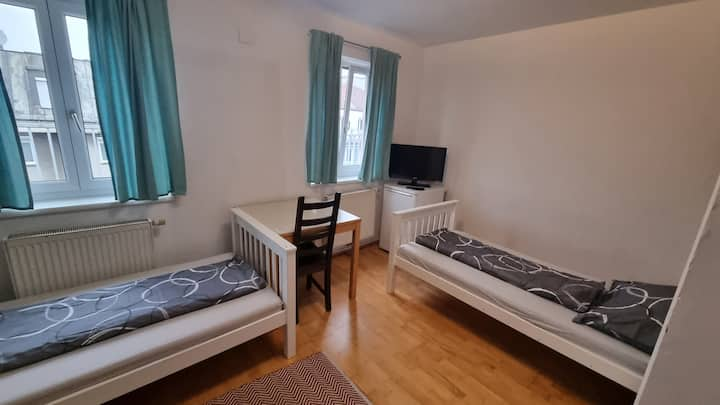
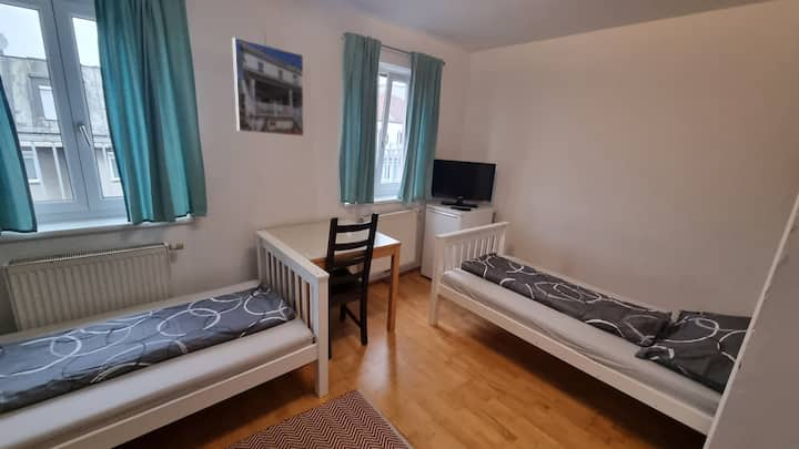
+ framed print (271, 91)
